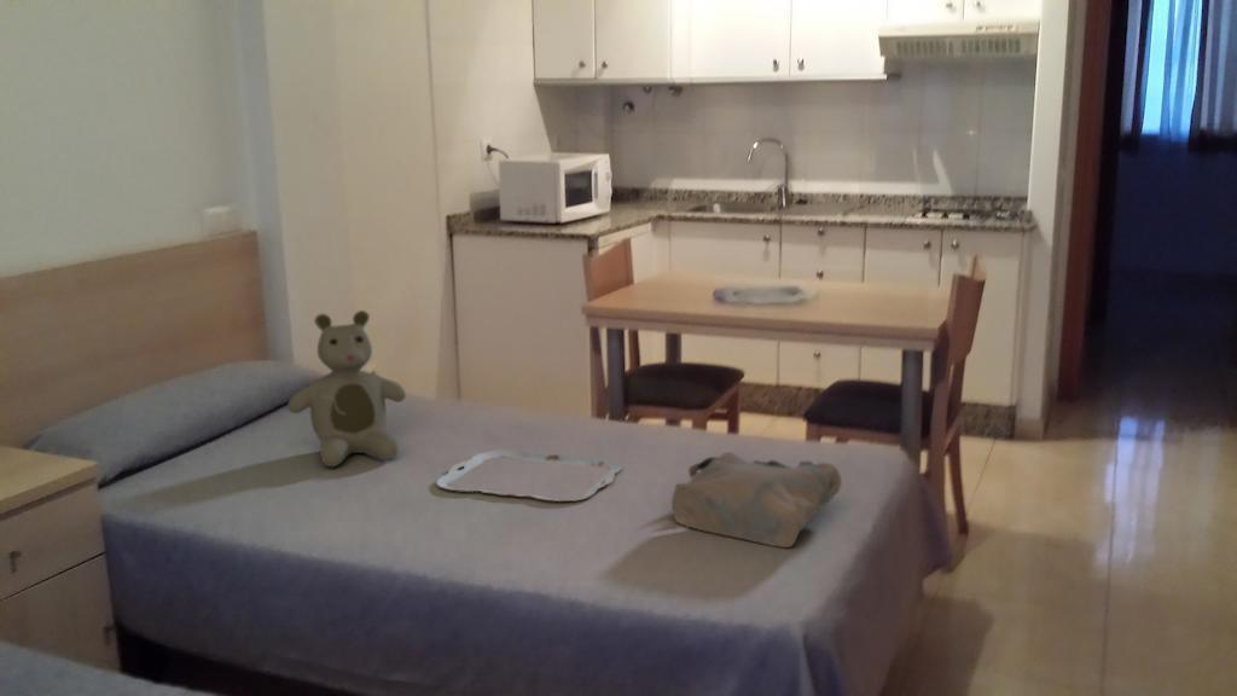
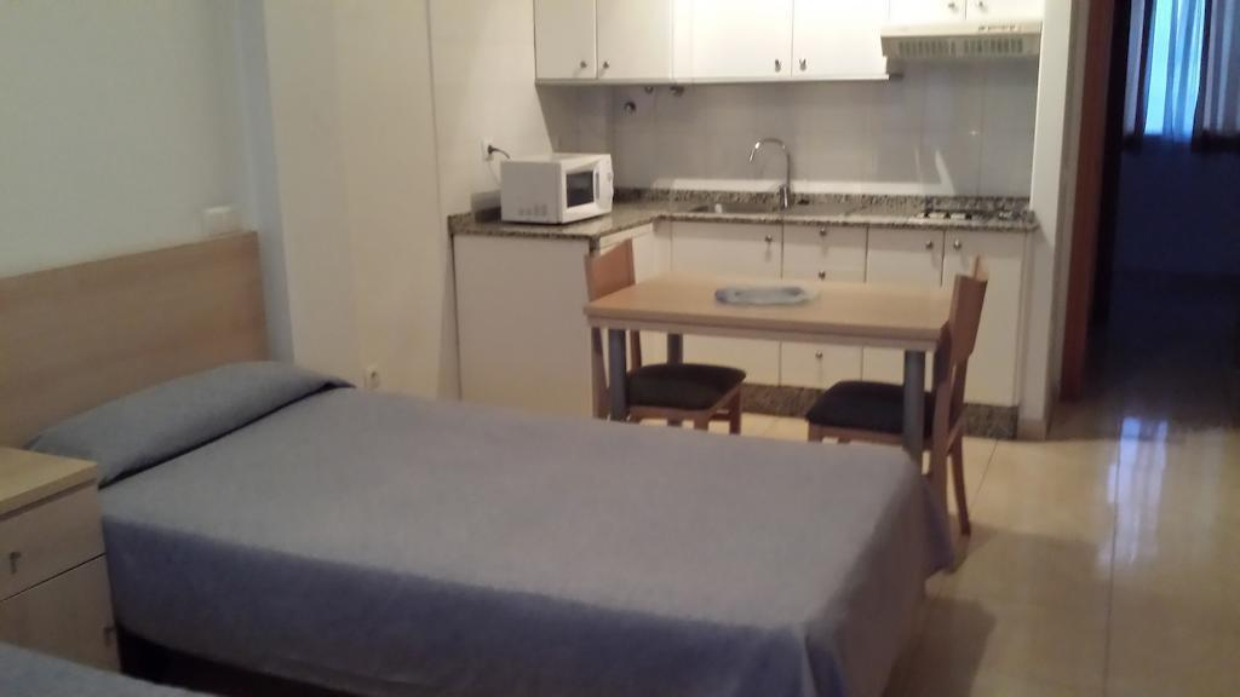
- teddy bear (349, 385)
- tote bag (760, 485)
- serving tray (533, 460)
